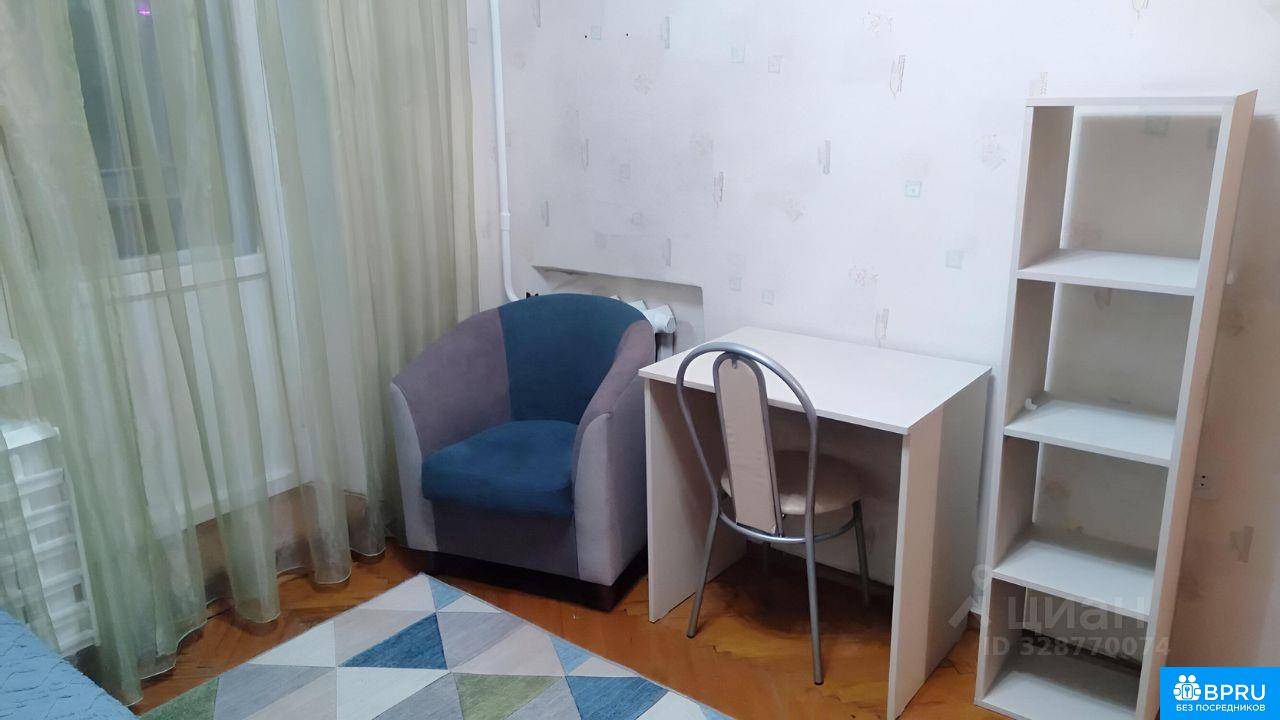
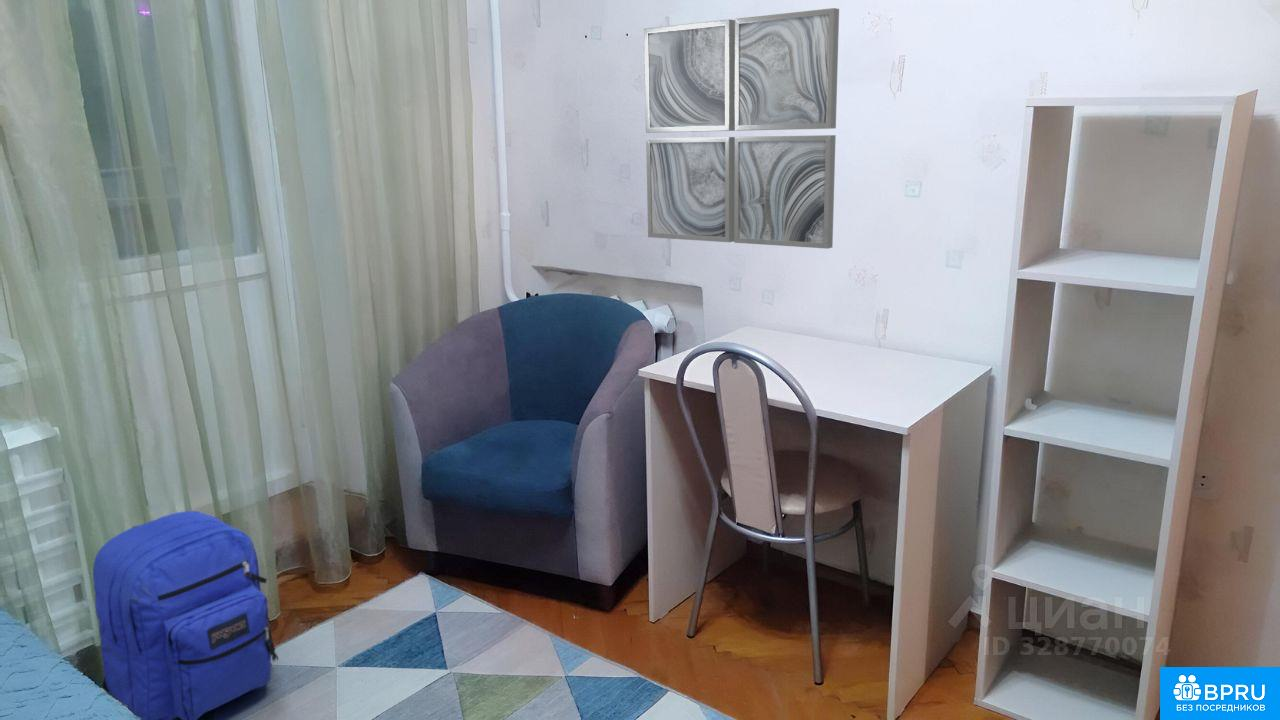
+ backpack (196, 609)
+ wall art (734, 130)
